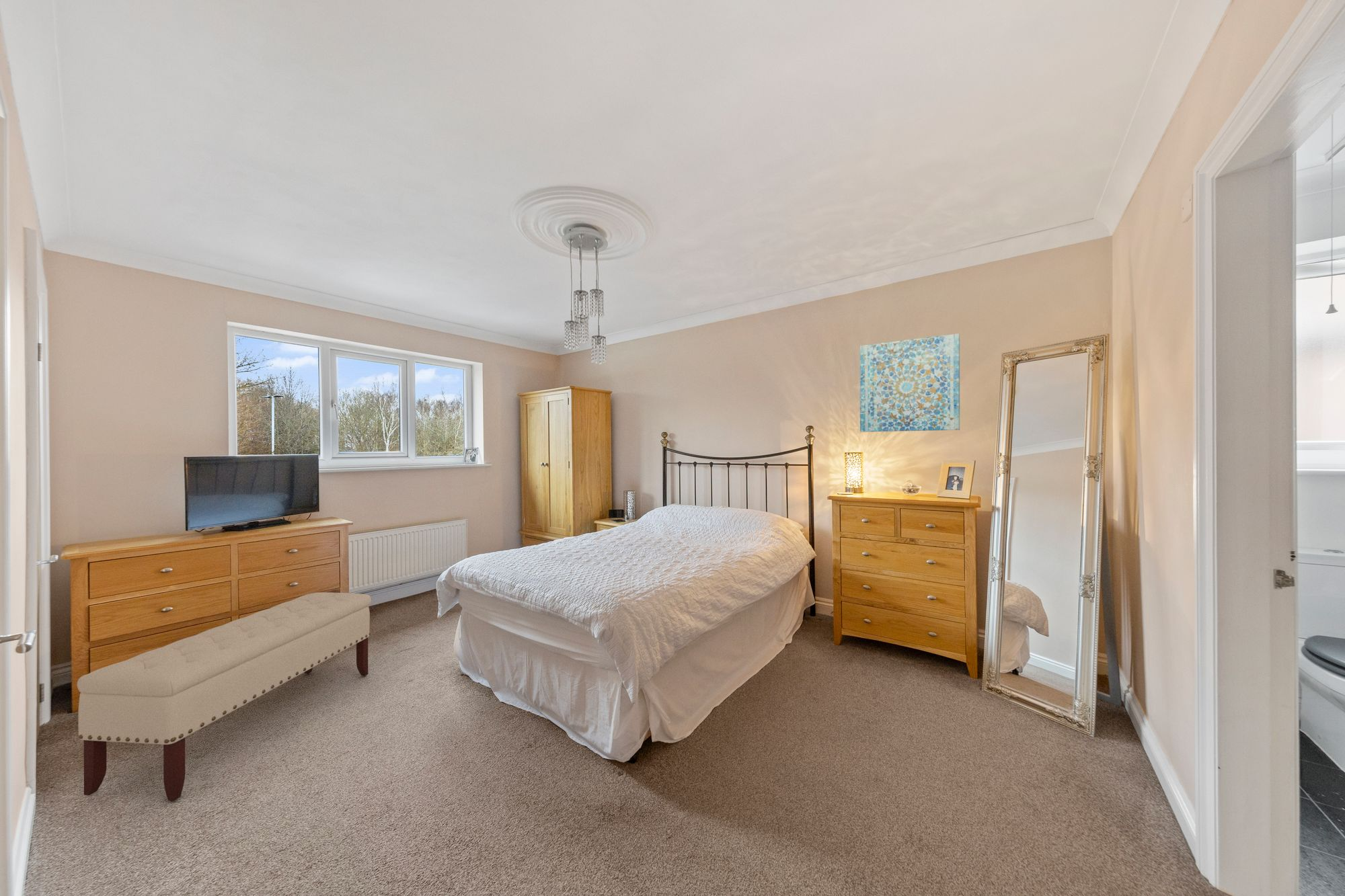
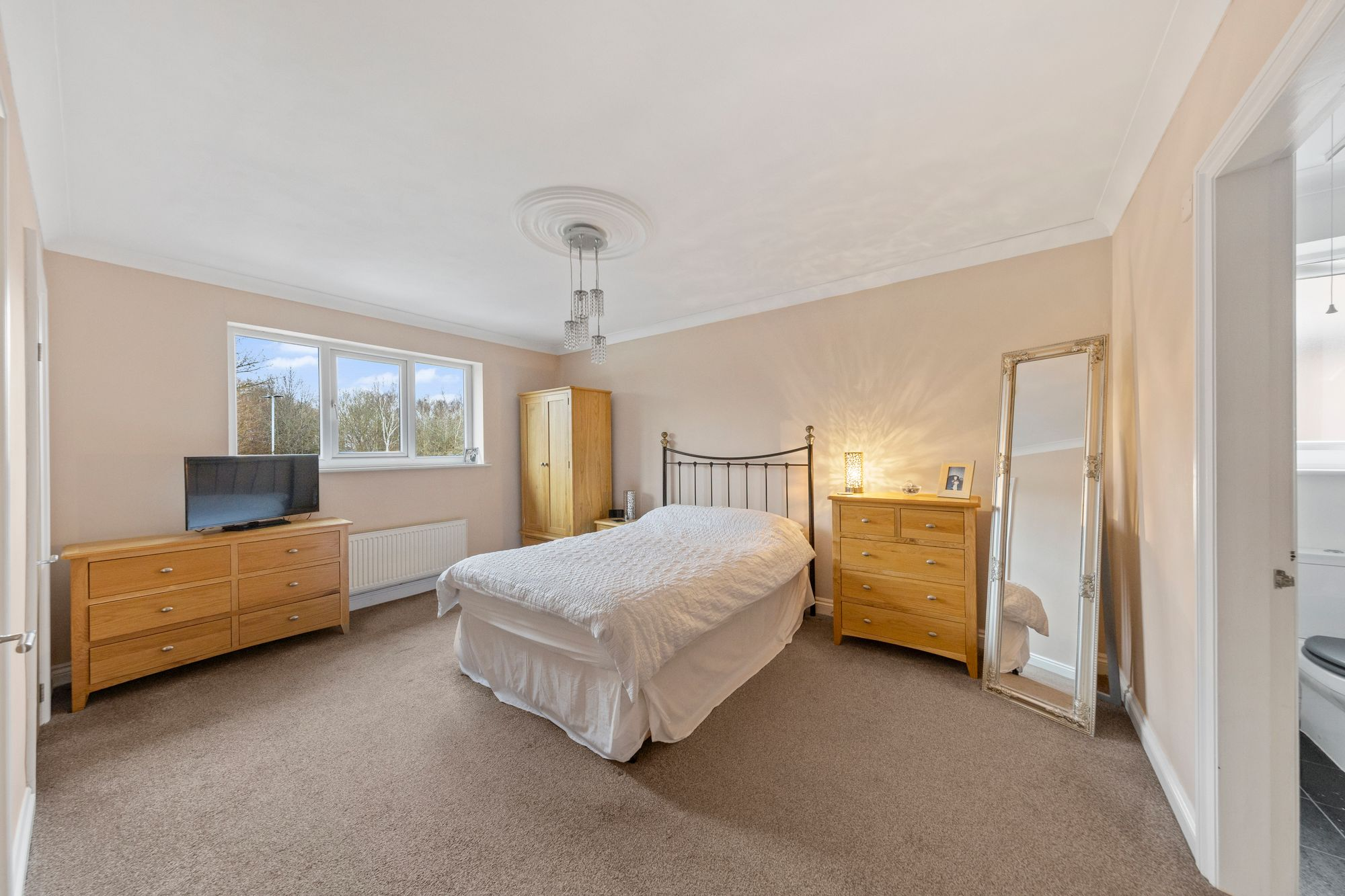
- wall art (907, 385)
- bench (256, 673)
